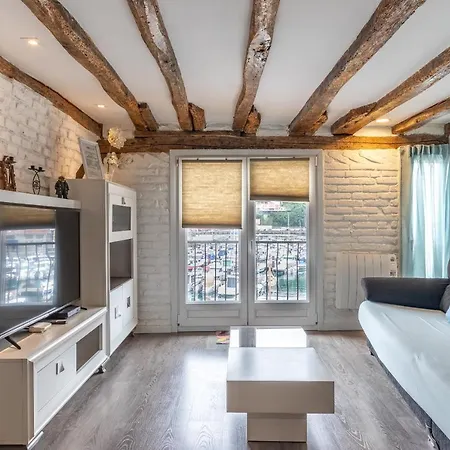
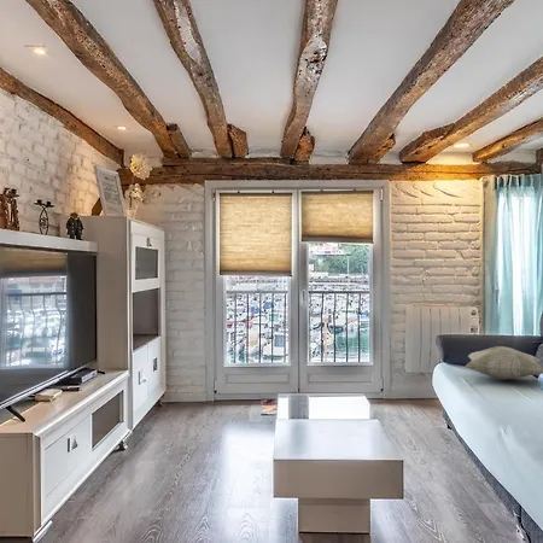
+ decorative pillow (503, 362)
